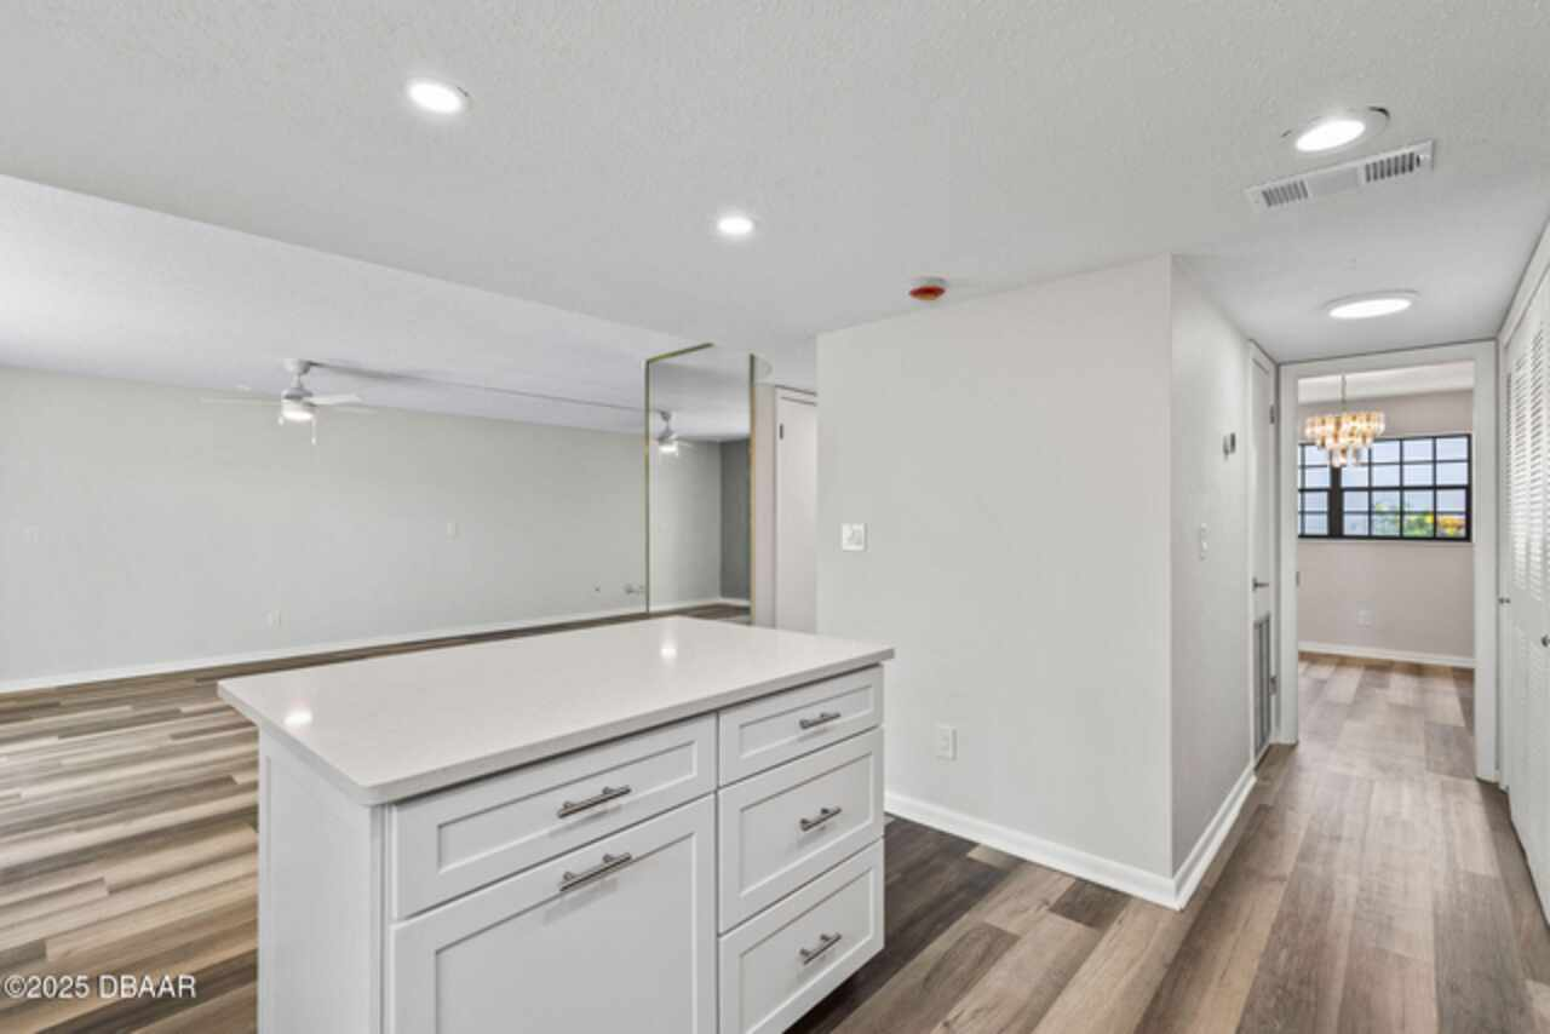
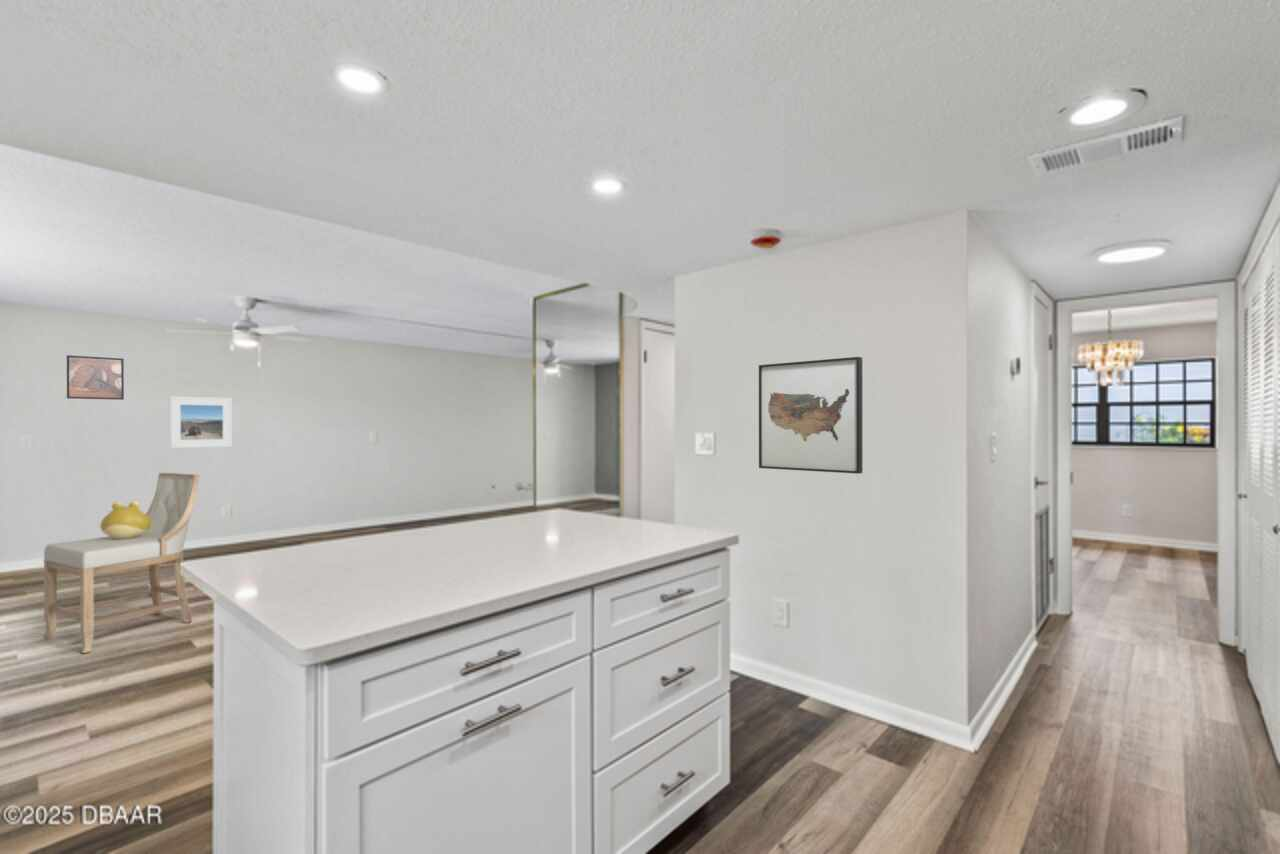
+ wall art (807, 416)
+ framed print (95, 378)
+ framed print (202, 422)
+ plush toy (125, 519)
+ bar stool (129, 553)
